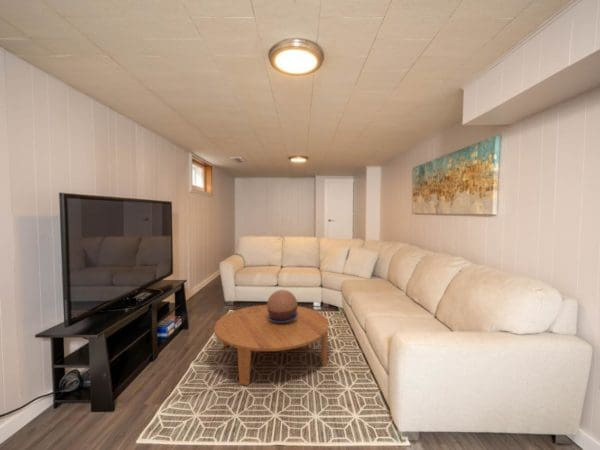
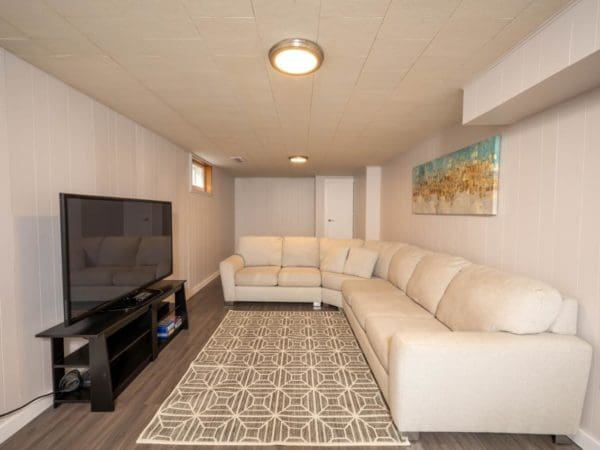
- coffee table (272, 338)
- decorative bowl (282, 305)
